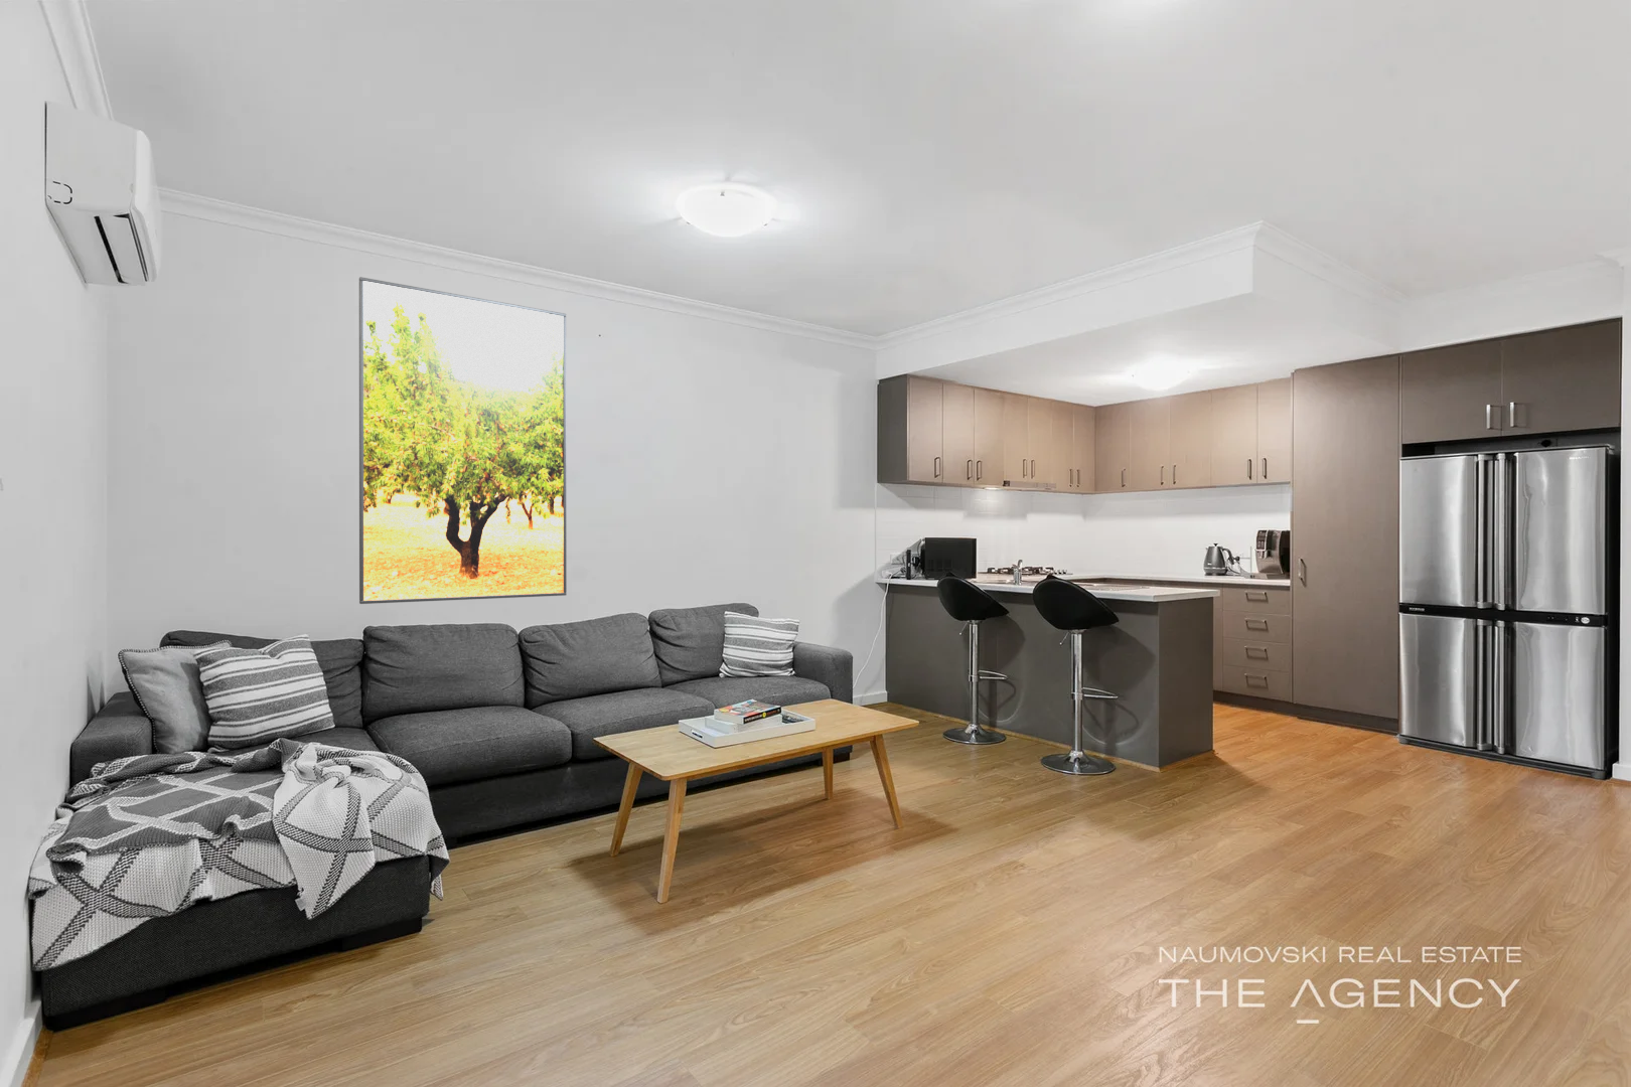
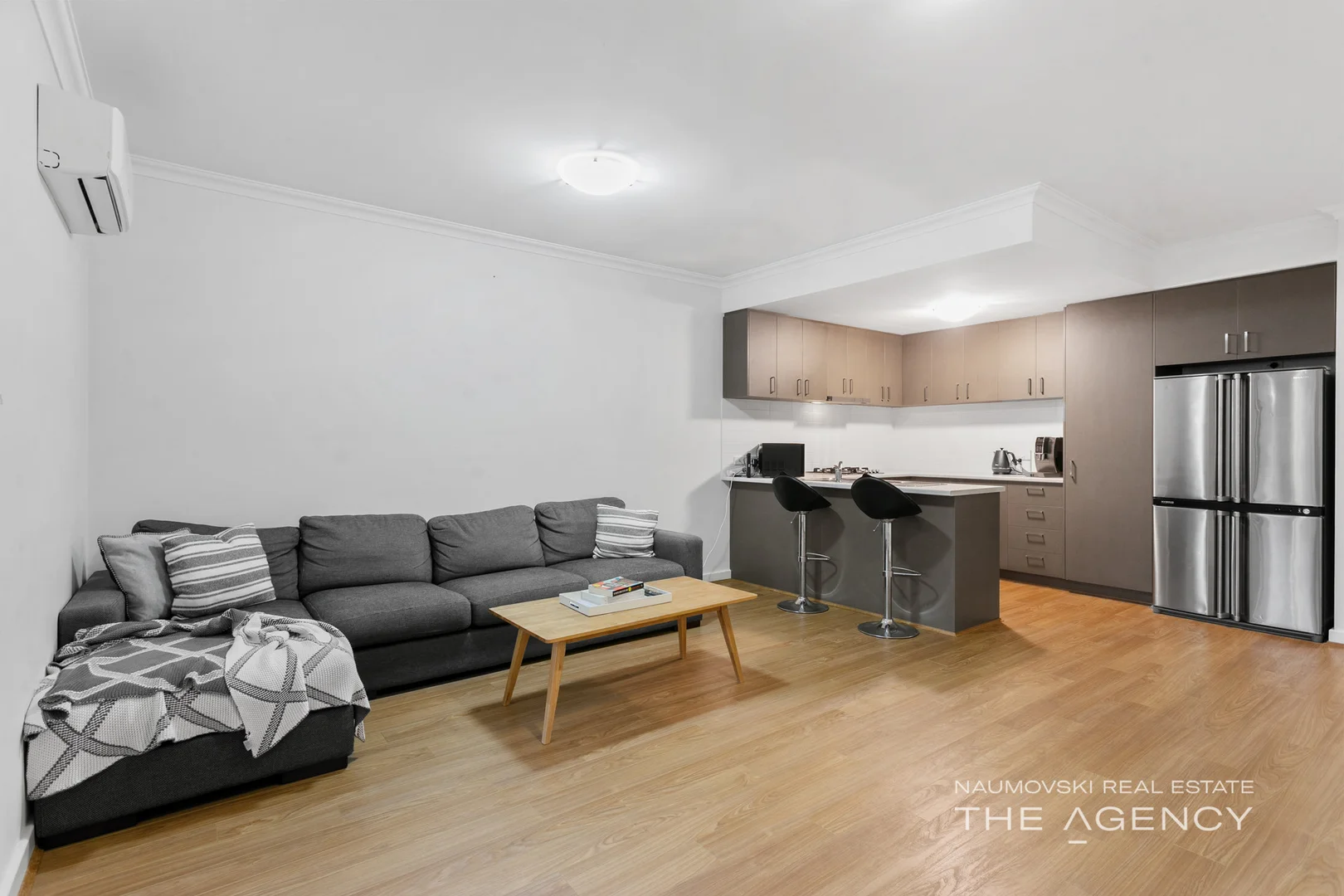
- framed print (470, 448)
